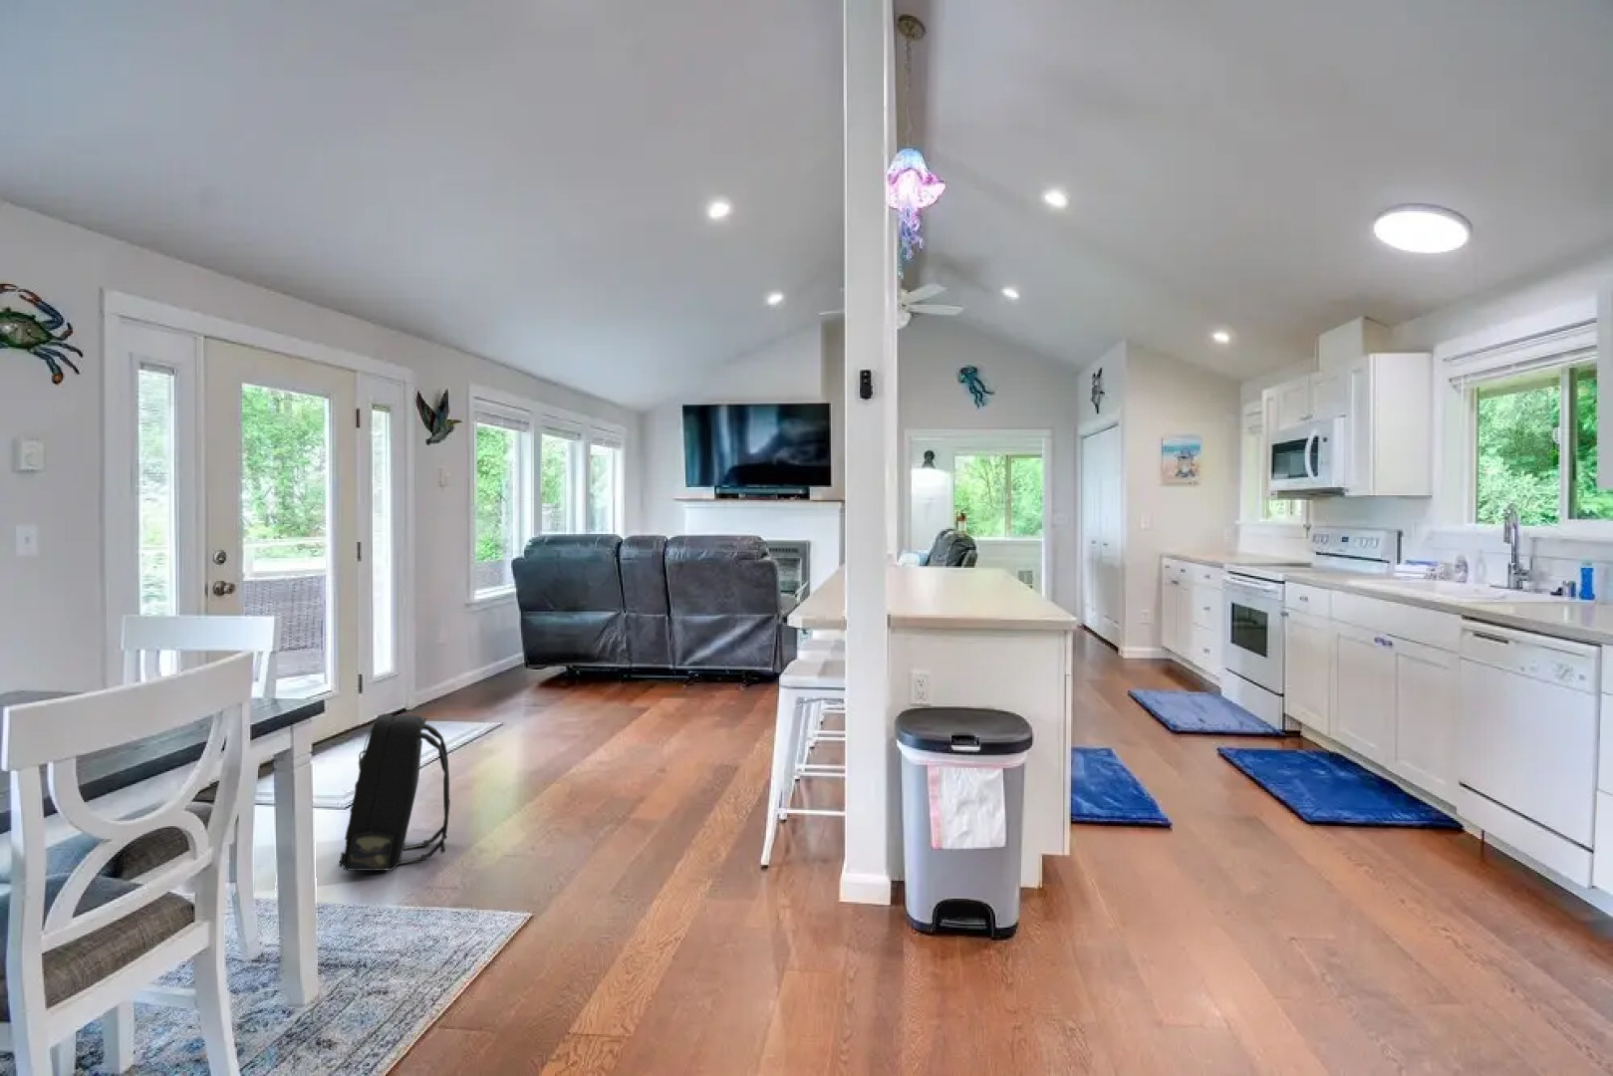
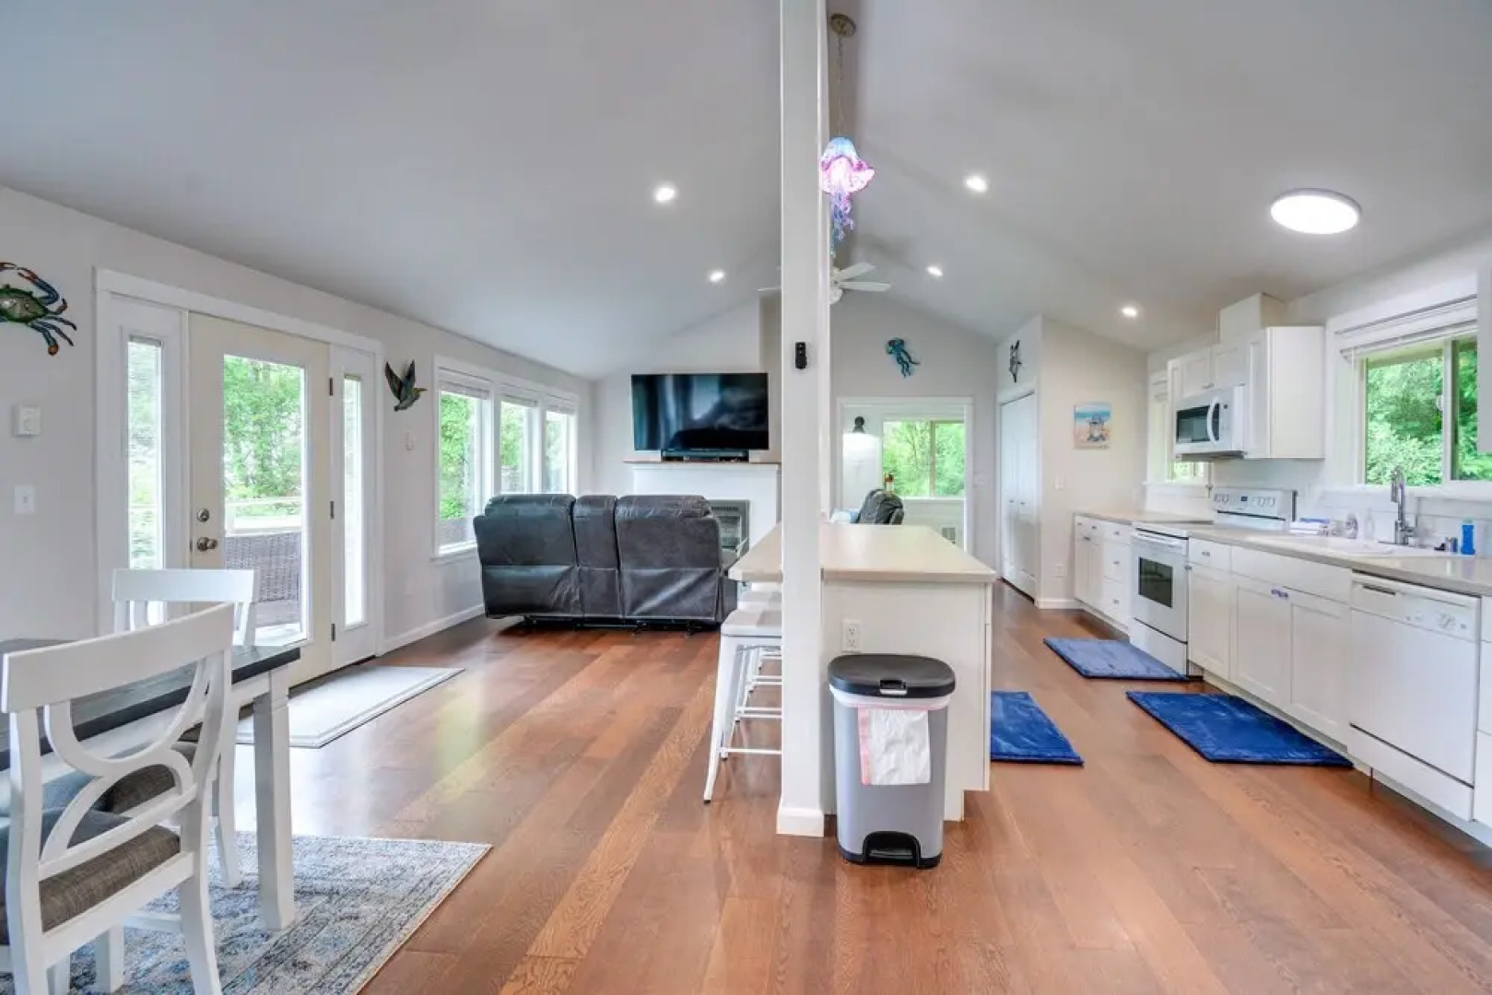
- backpack (395, 785)
